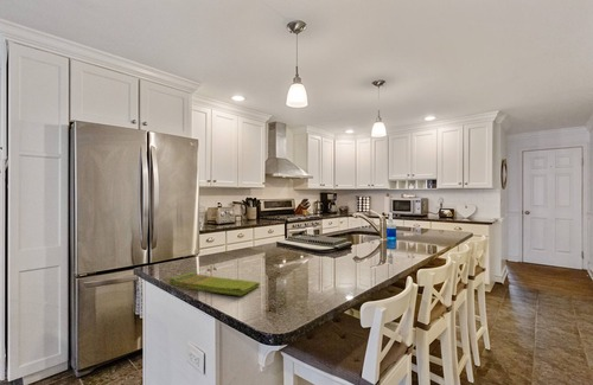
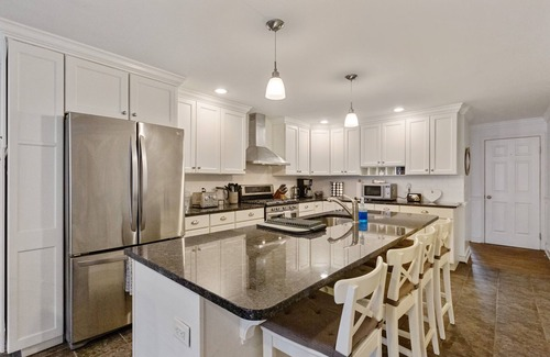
- dish towel (213, 282)
